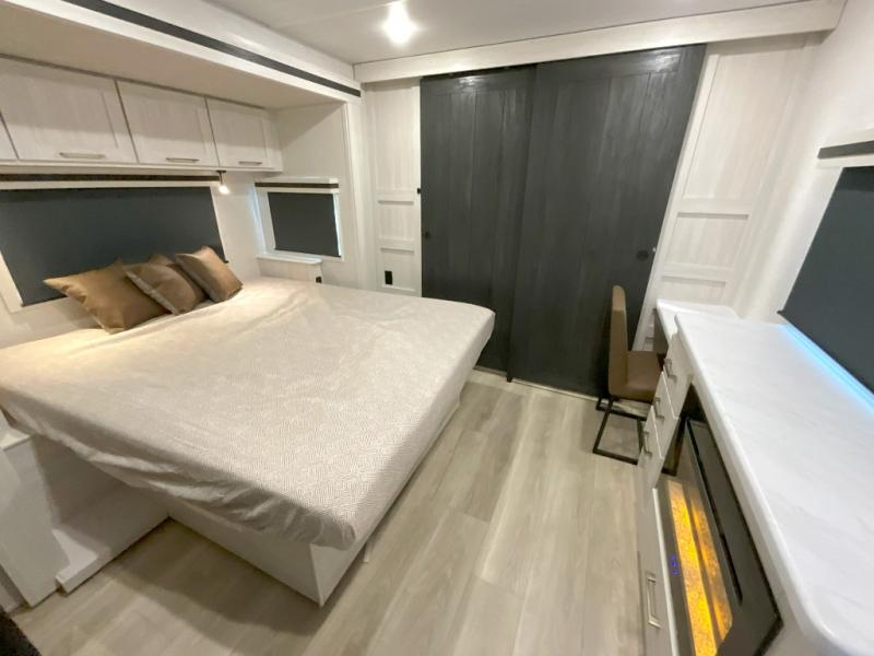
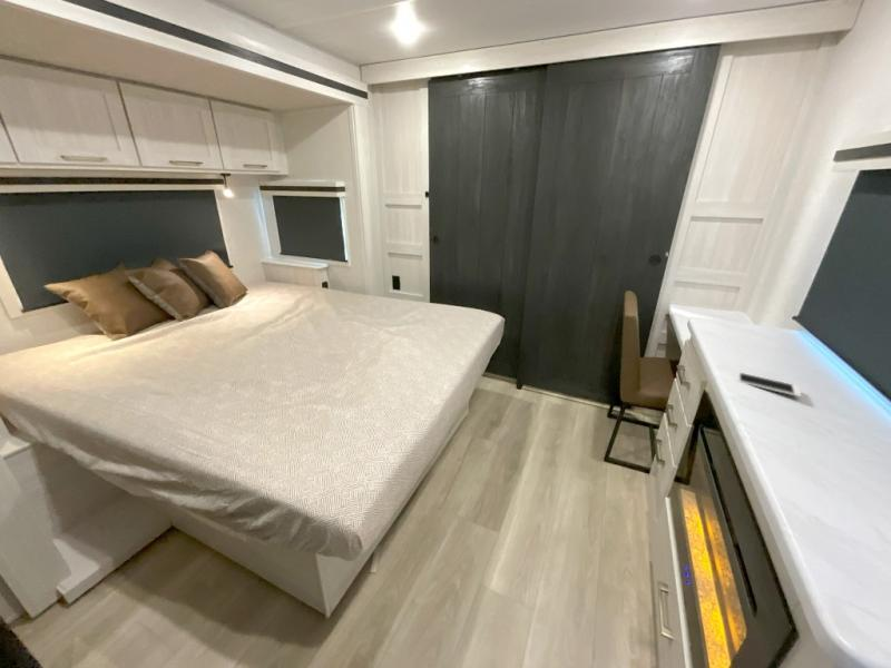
+ cell phone (764, 383)
